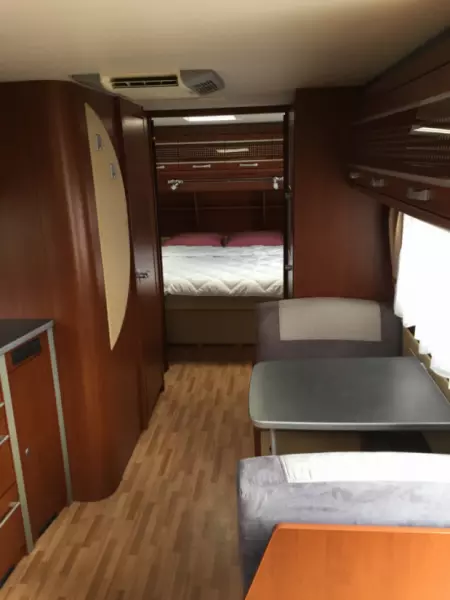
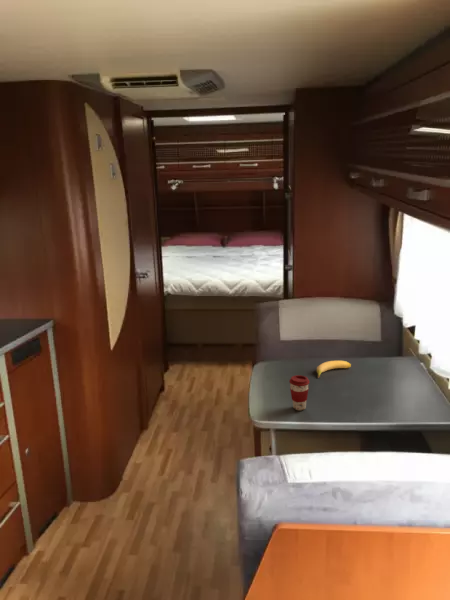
+ banana (332, 367)
+ coffee cup (299, 393)
